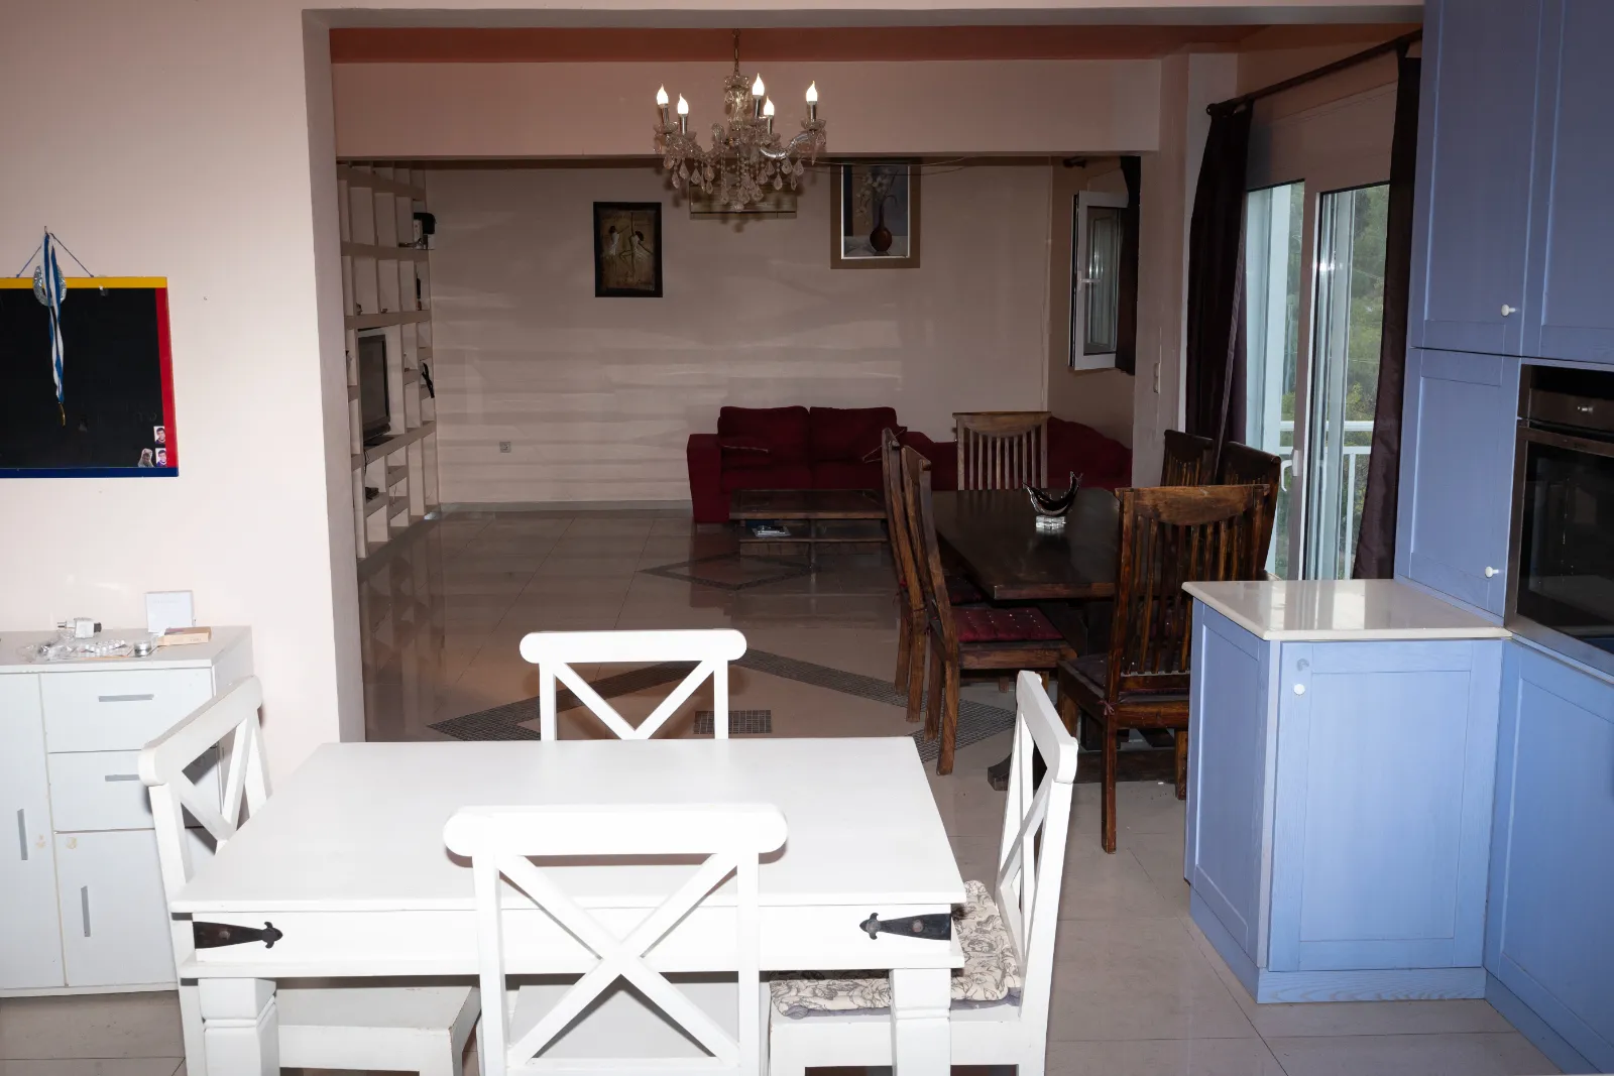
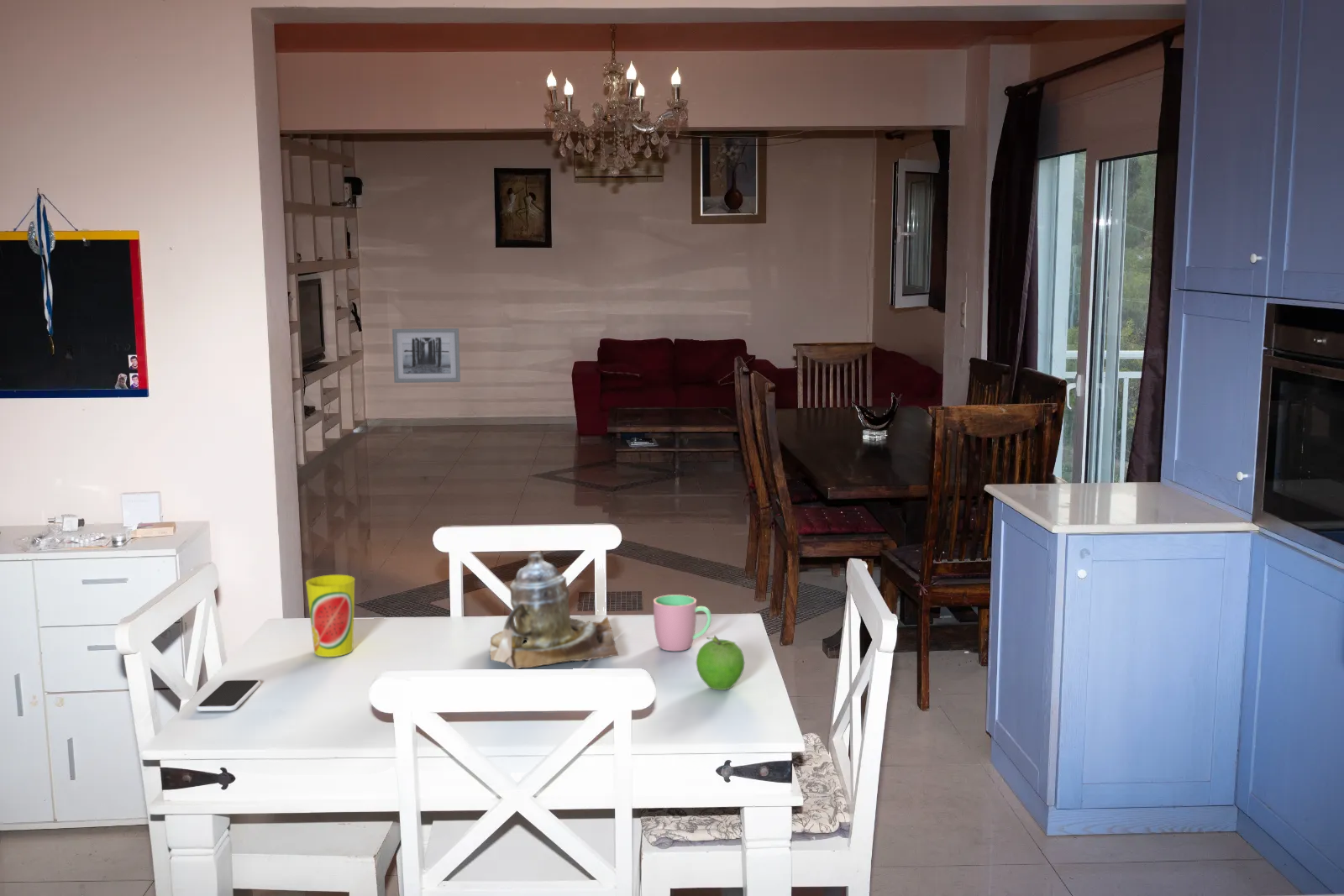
+ smartphone (229, 694)
+ fruit (720, 662)
+ cup (682, 623)
+ wall art (426, 355)
+ teapot (551, 600)
+ cup (332, 616)
